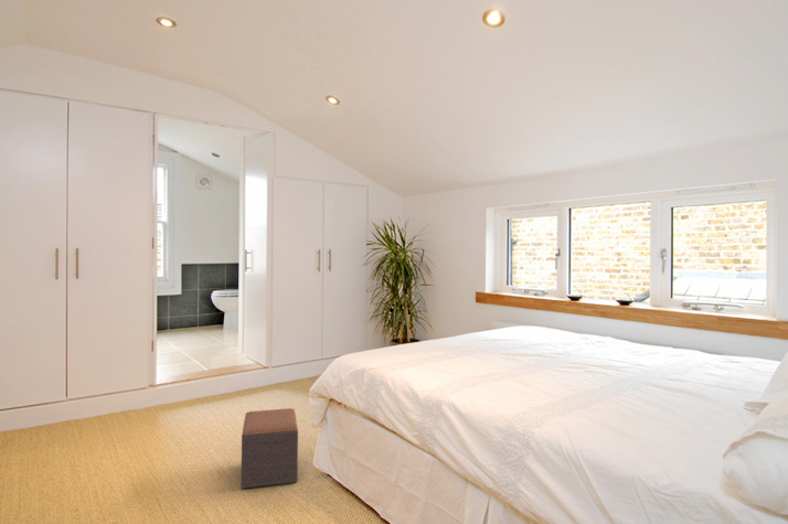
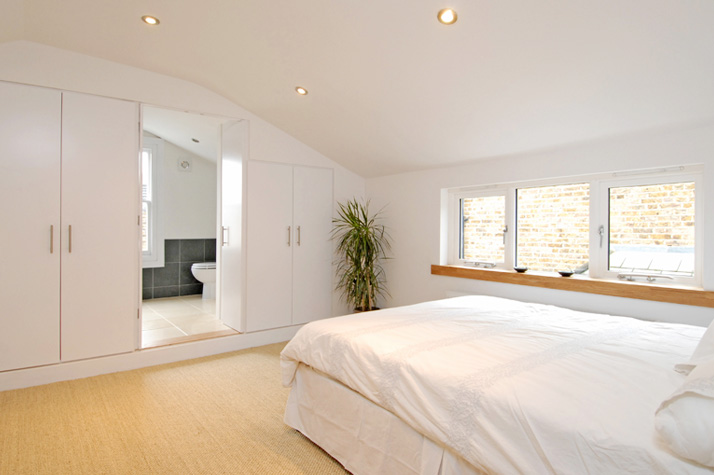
- footstool (269, 445)
